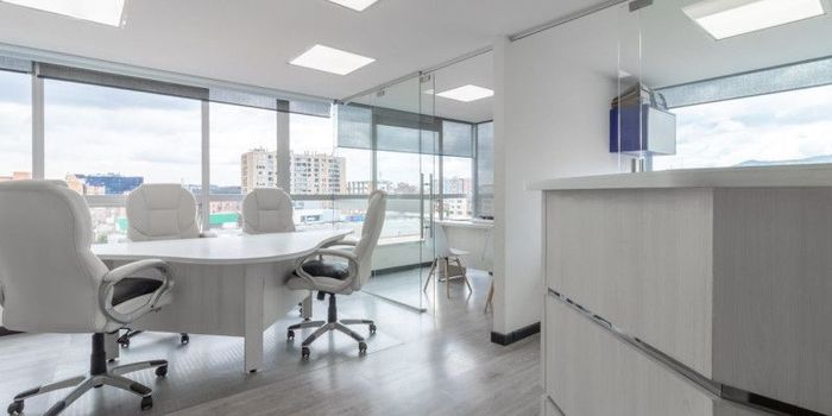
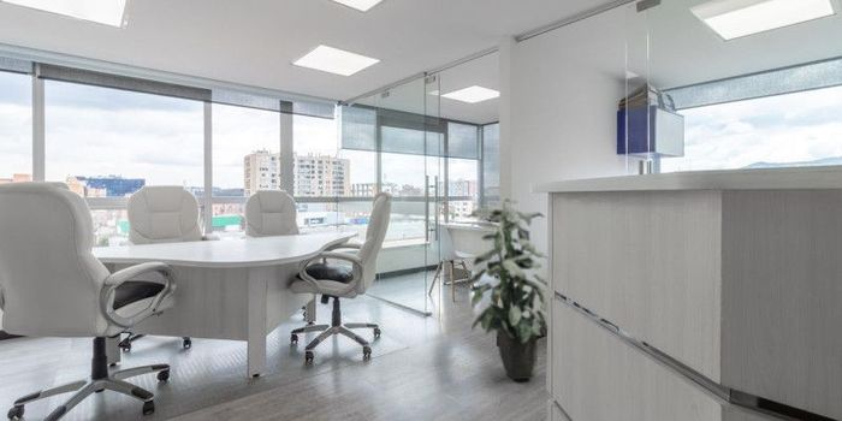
+ indoor plant (509, 286)
